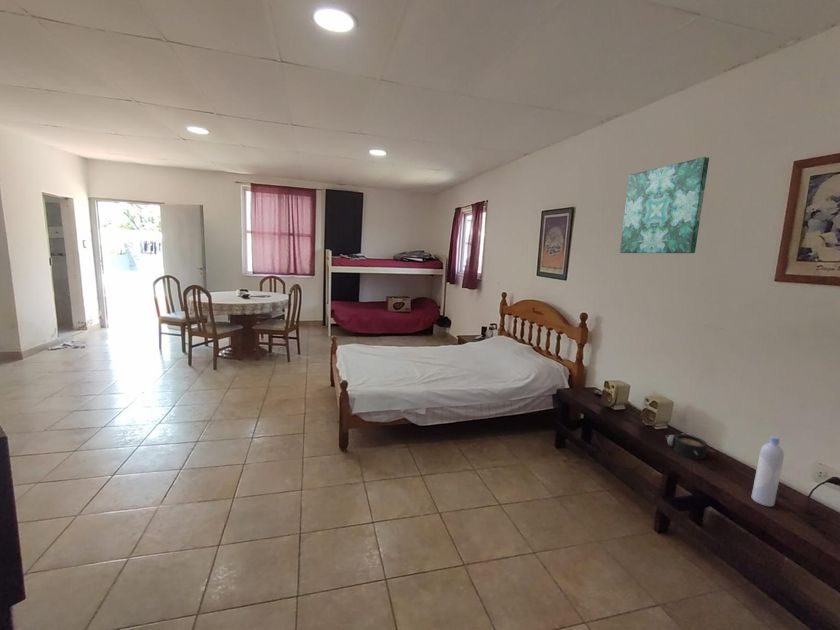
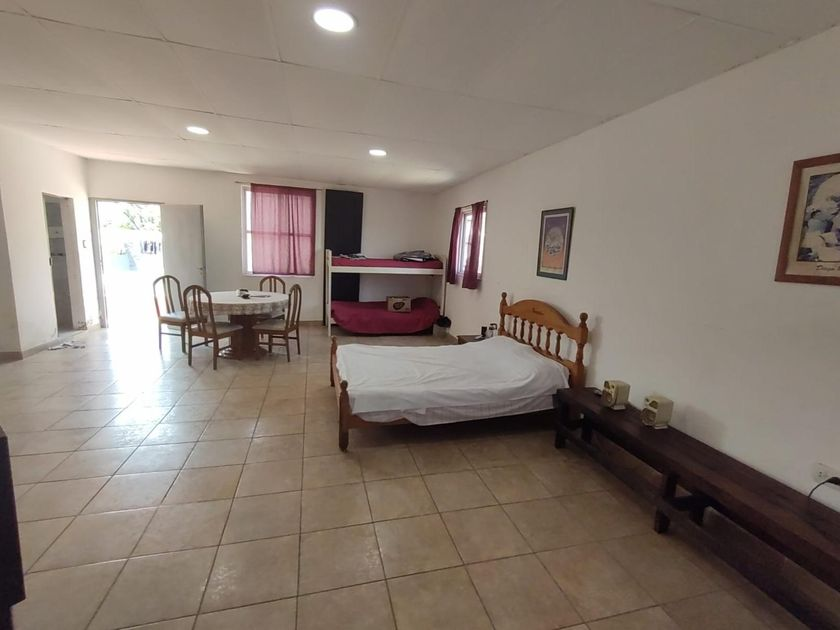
- alarm clock (686, 444)
- wall art (659, 210)
- bottle (768, 469)
